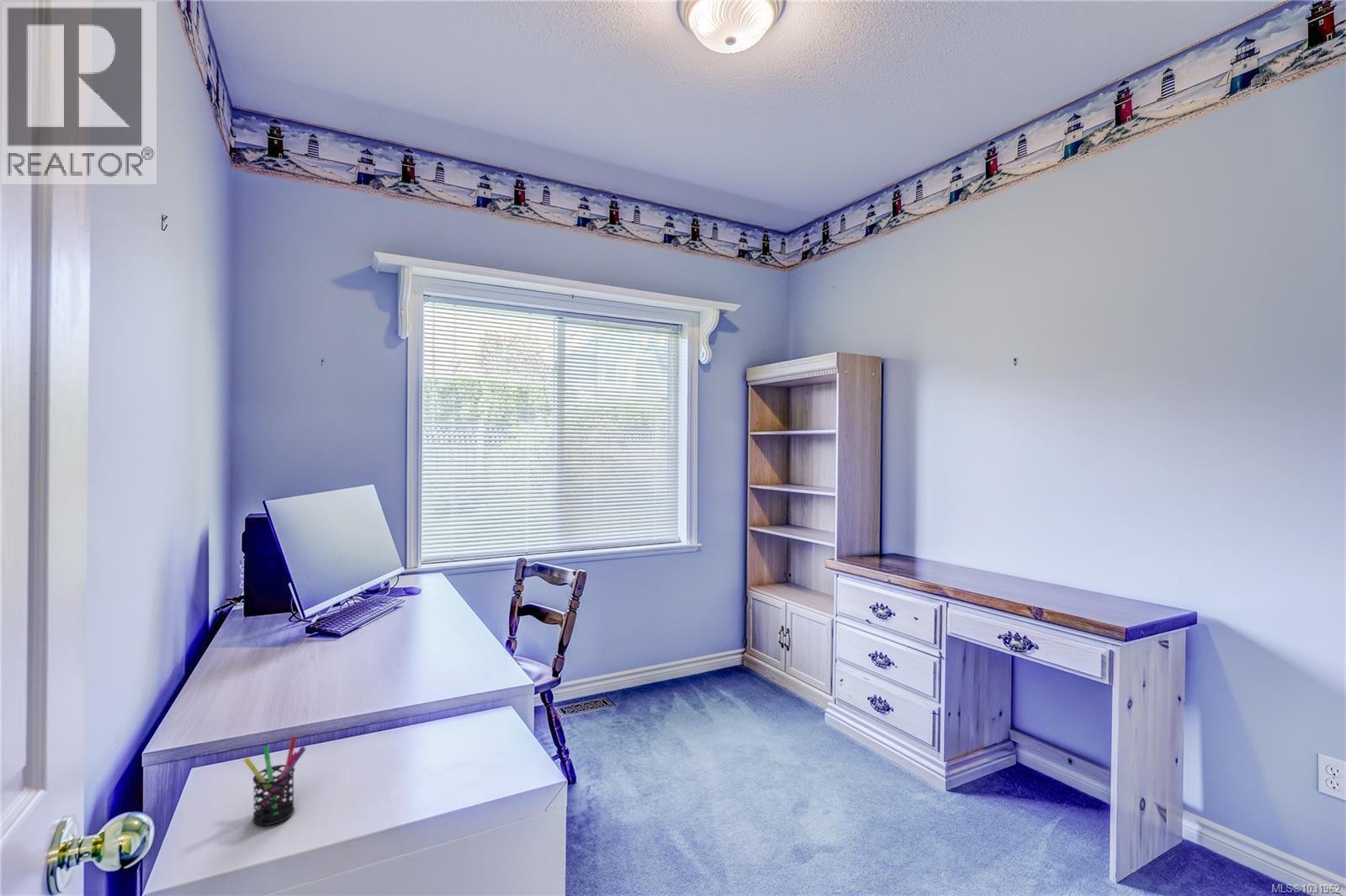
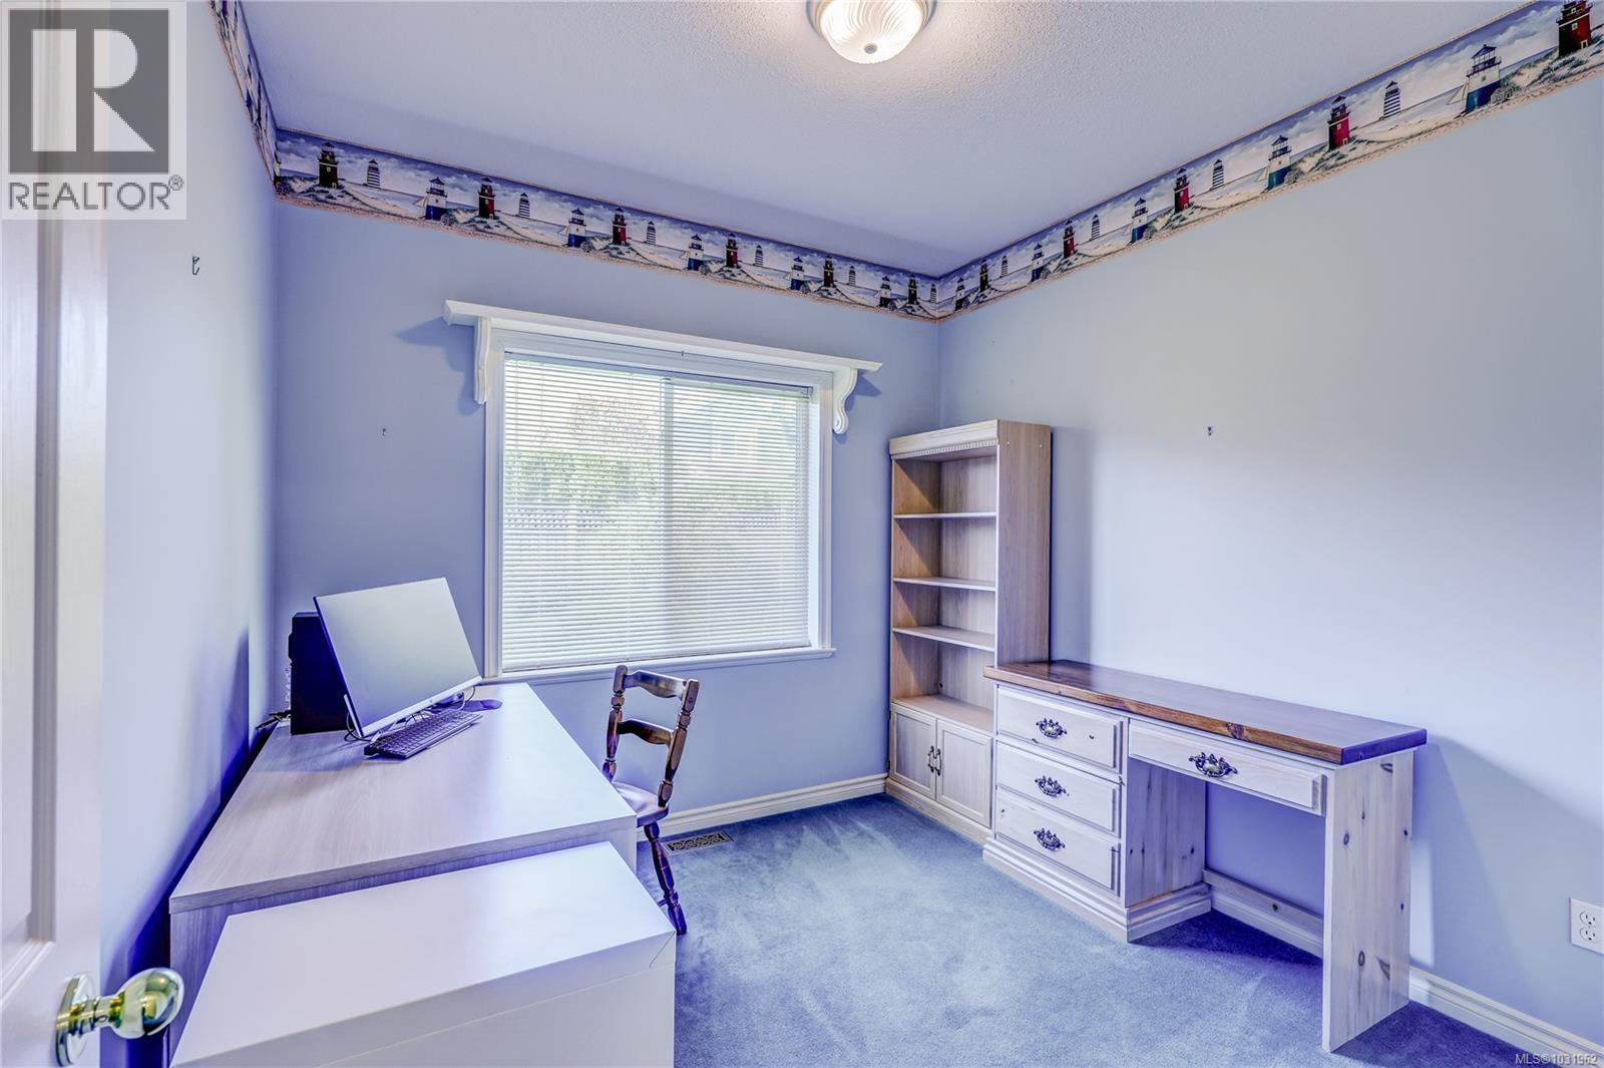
- pen holder (274, 777)
